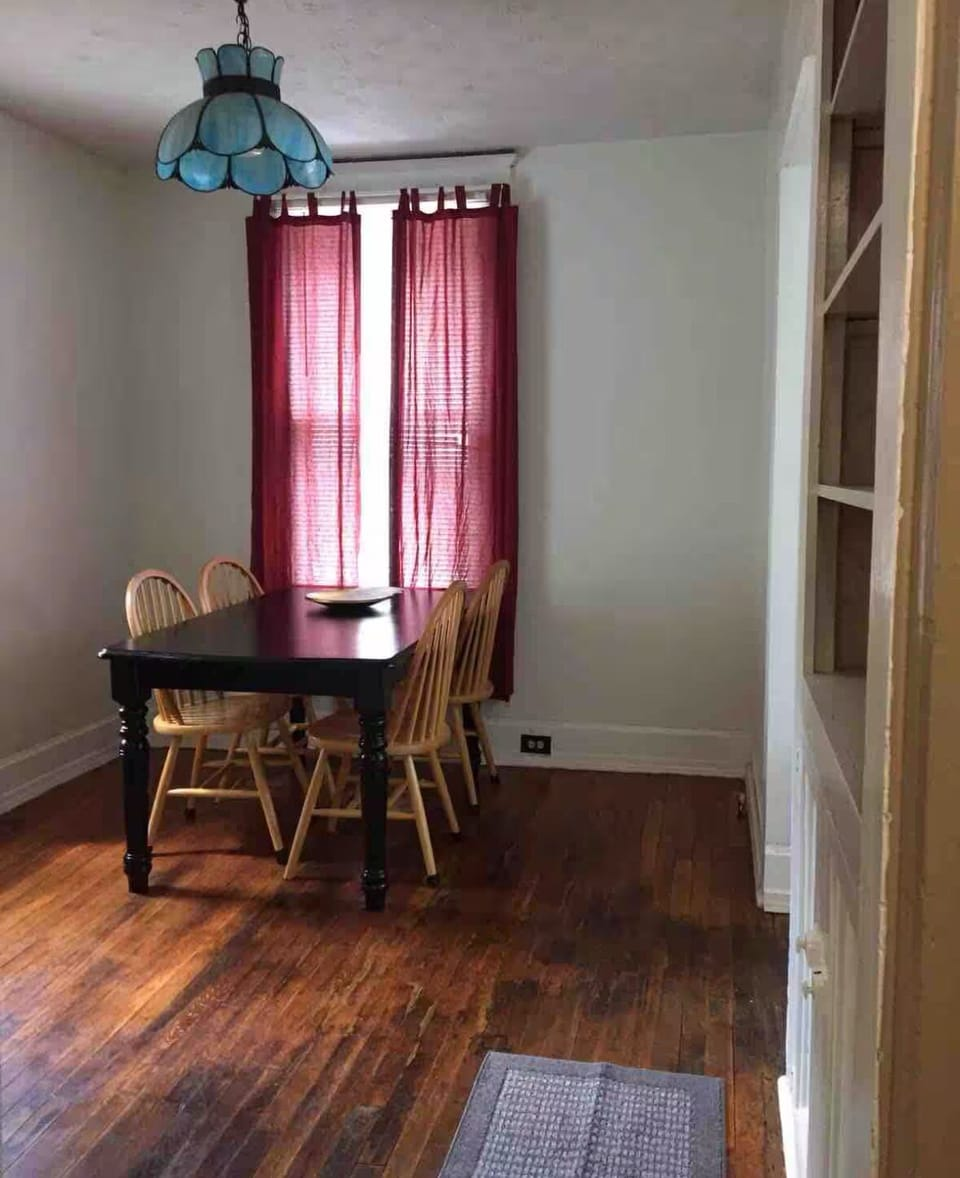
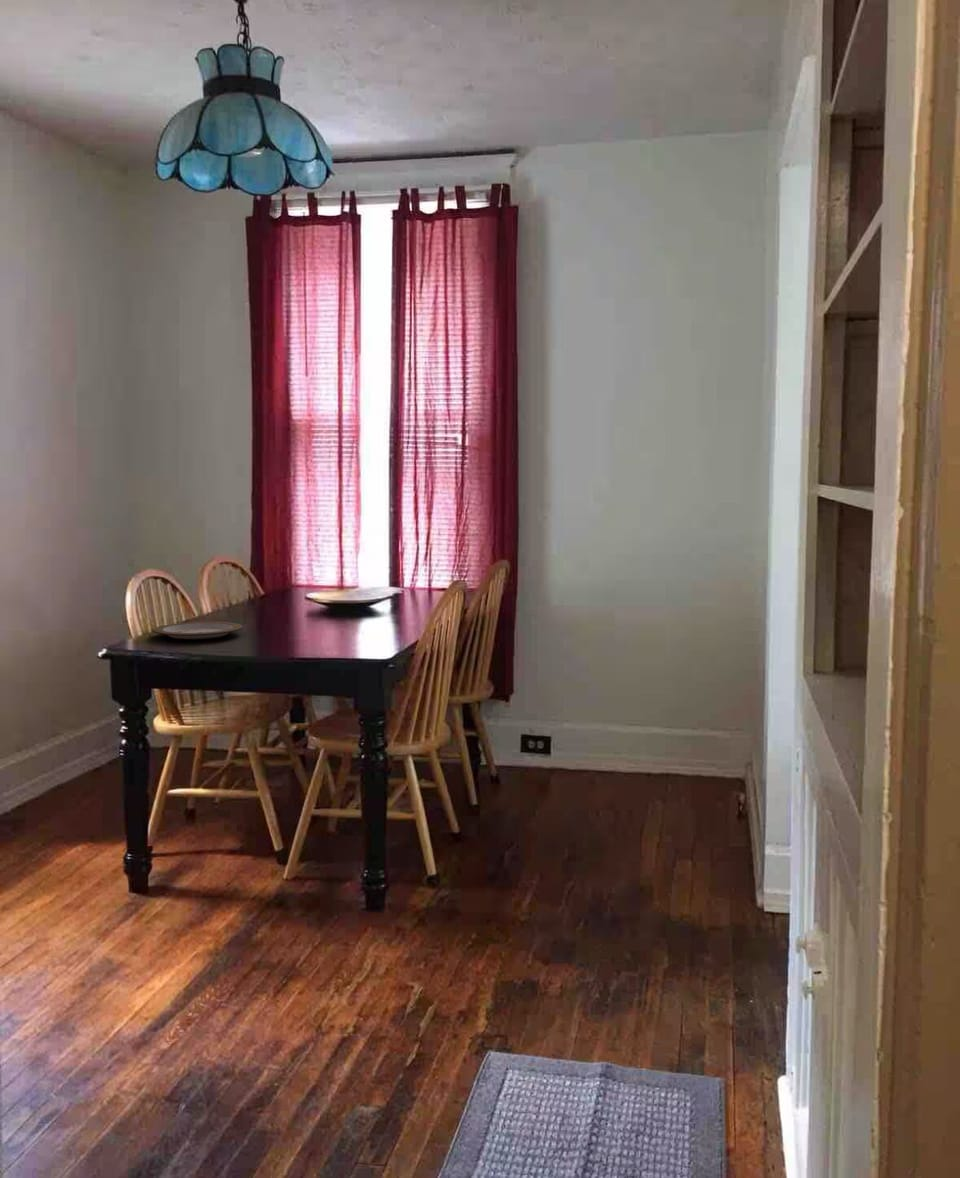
+ plate (198, 631)
